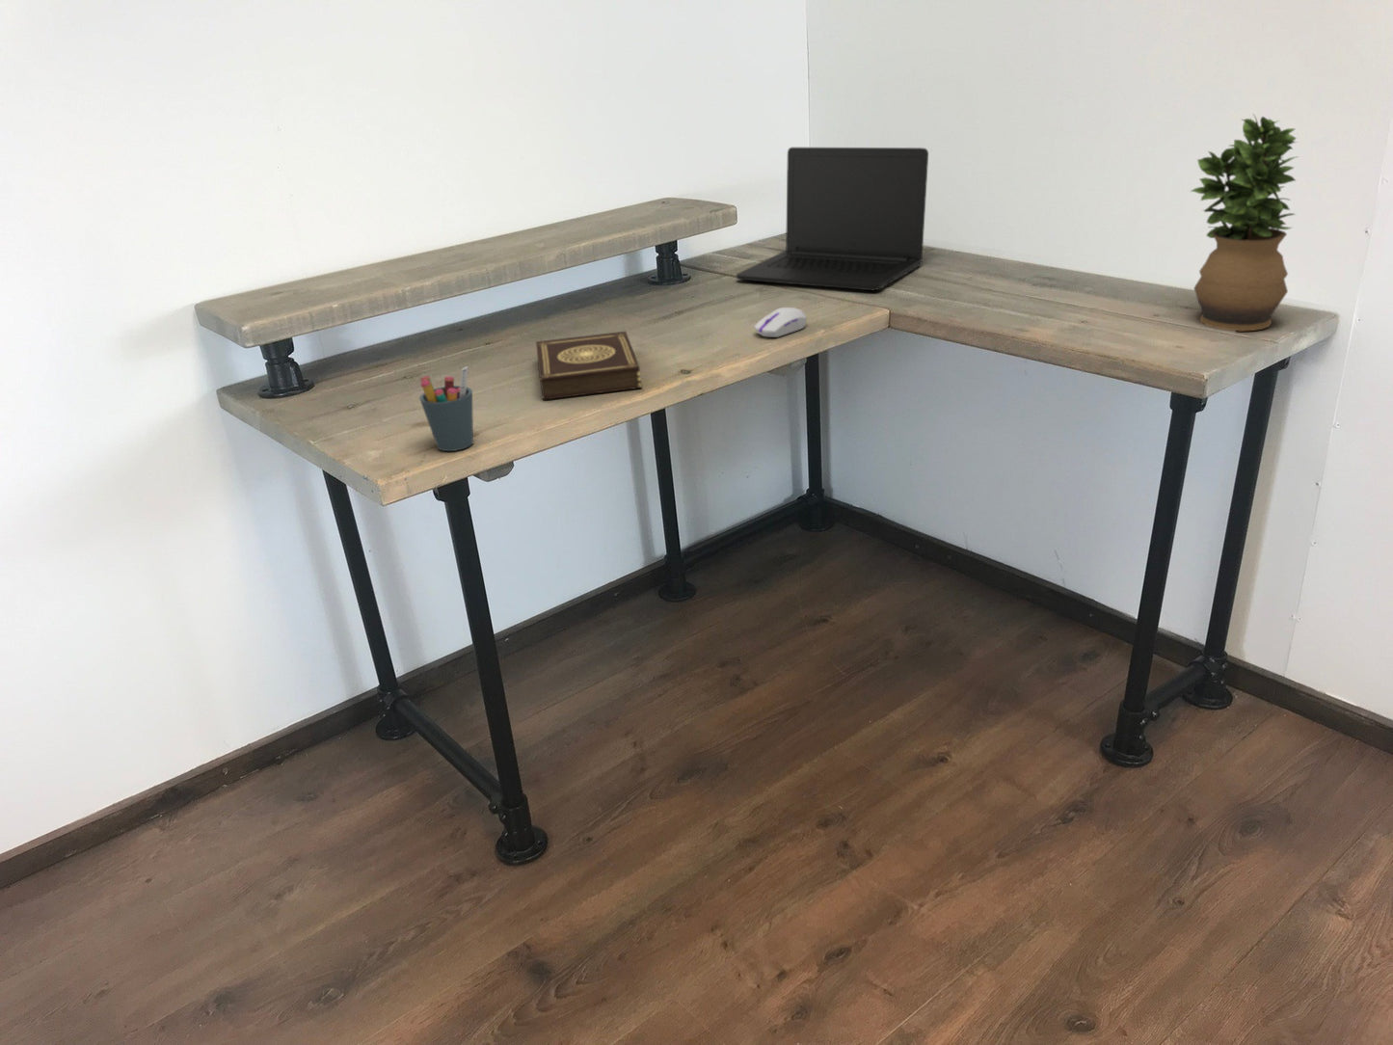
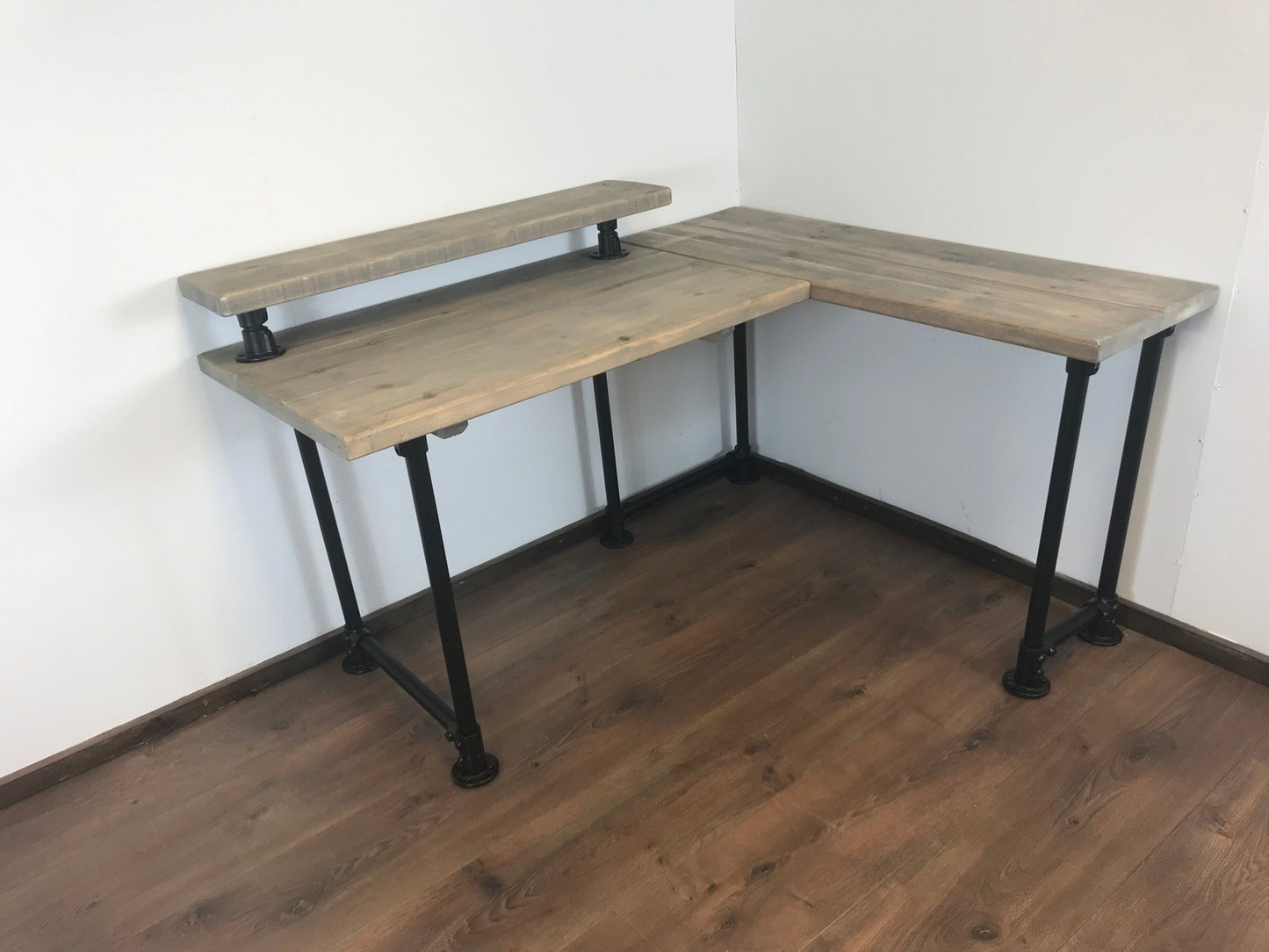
- computer mouse (782, 321)
- pen holder (447, 406)
- potted plant (1239, 224)
- laptop (830, 215)
- book (586, 363)
